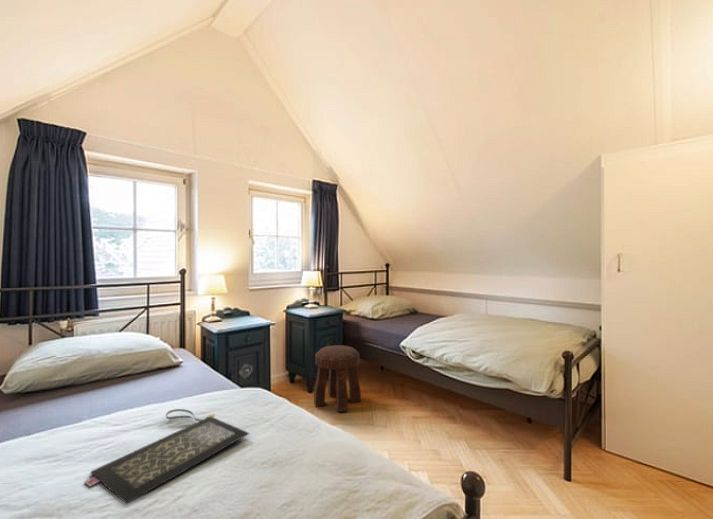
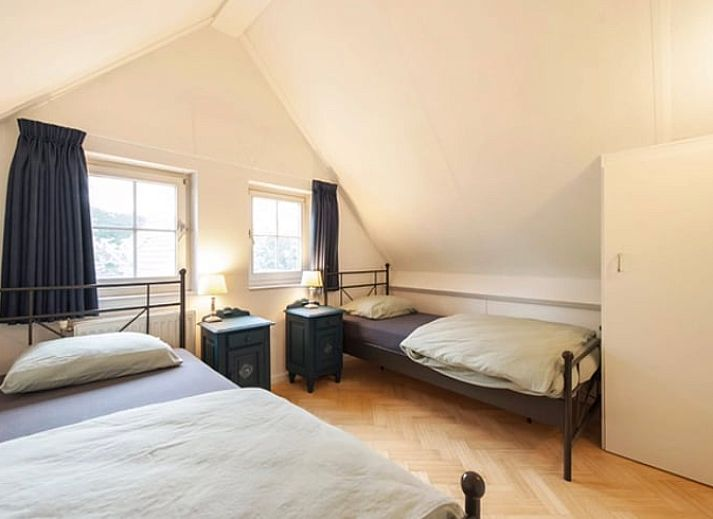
- clutch bag (181, 446)
- stool (337, 375)
